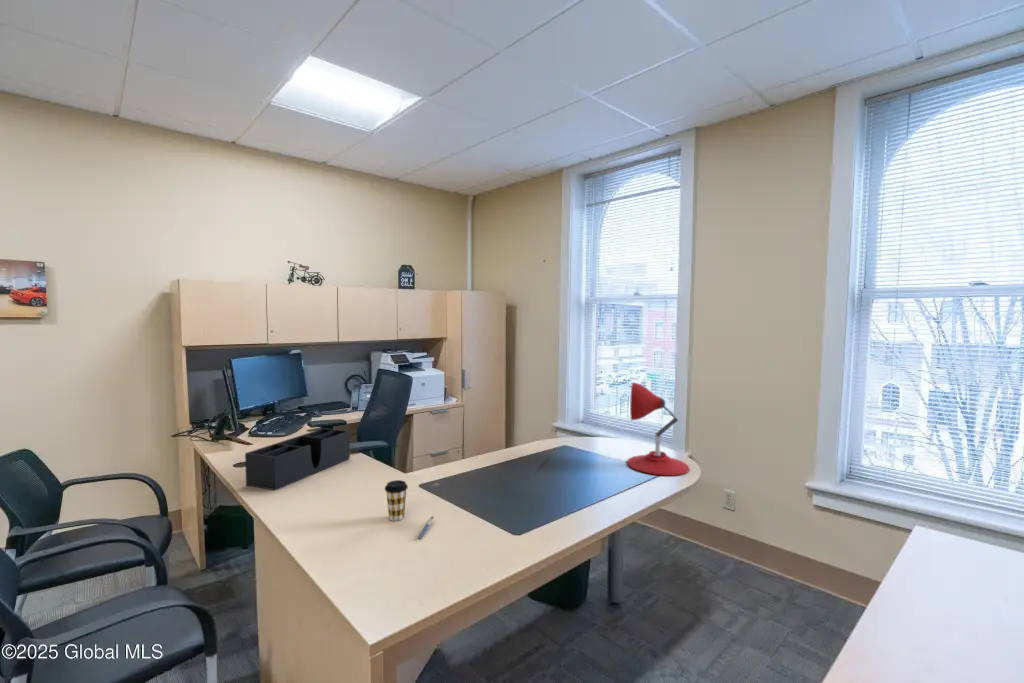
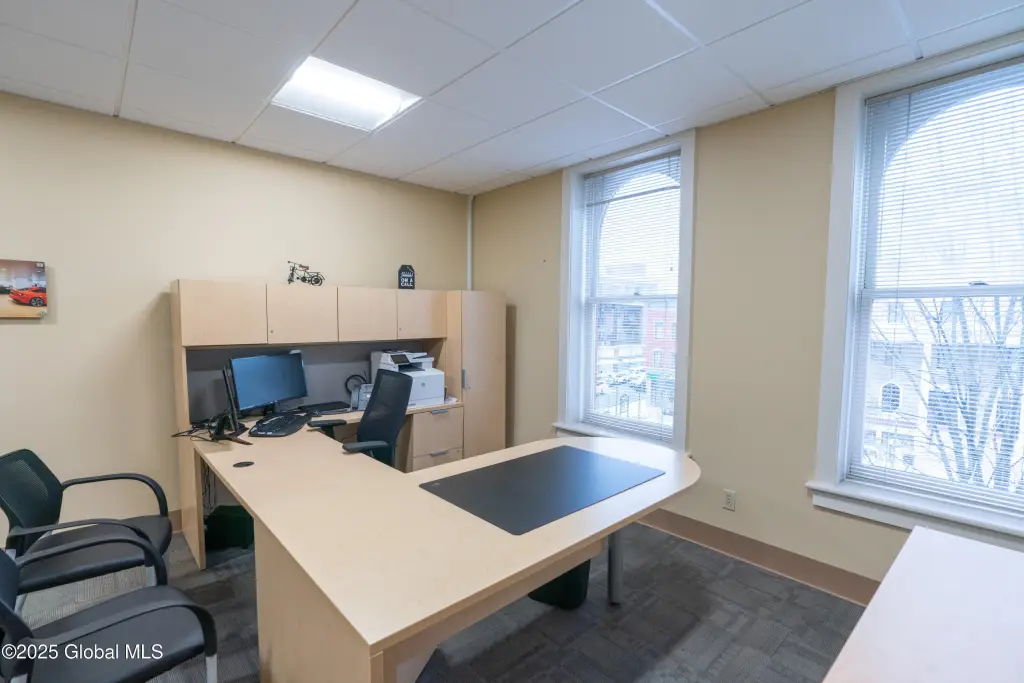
- desk lamp (660, 429)
- coffee cup (396, 500)
- pen (425, 527)
- desk organizer (302, 455)
